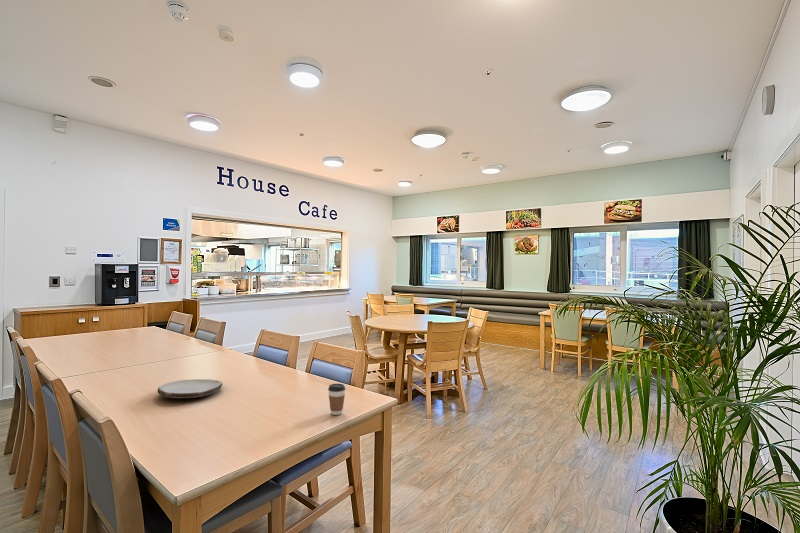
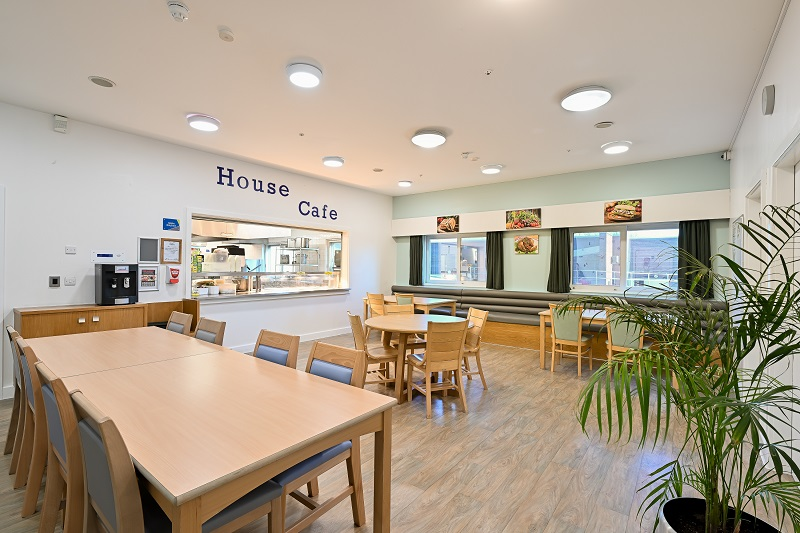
- coffee cup (336, 399)
- plate (191, 388)
